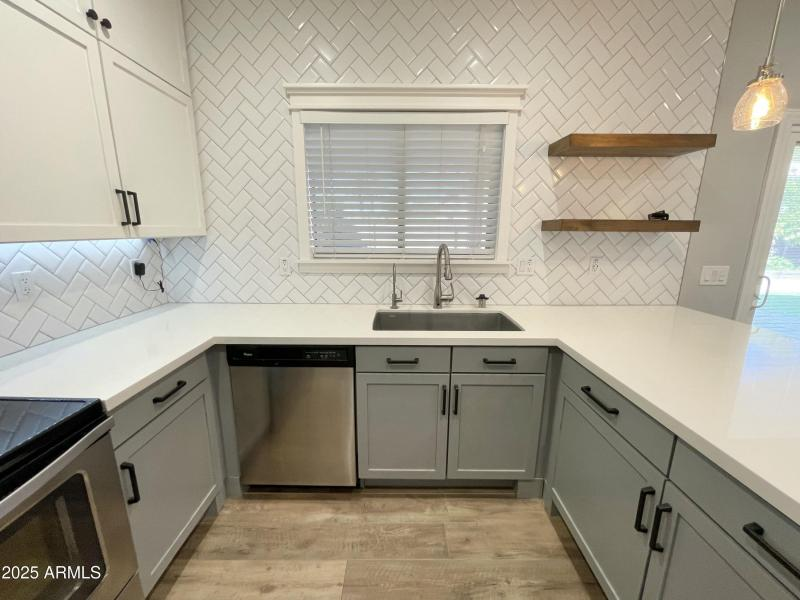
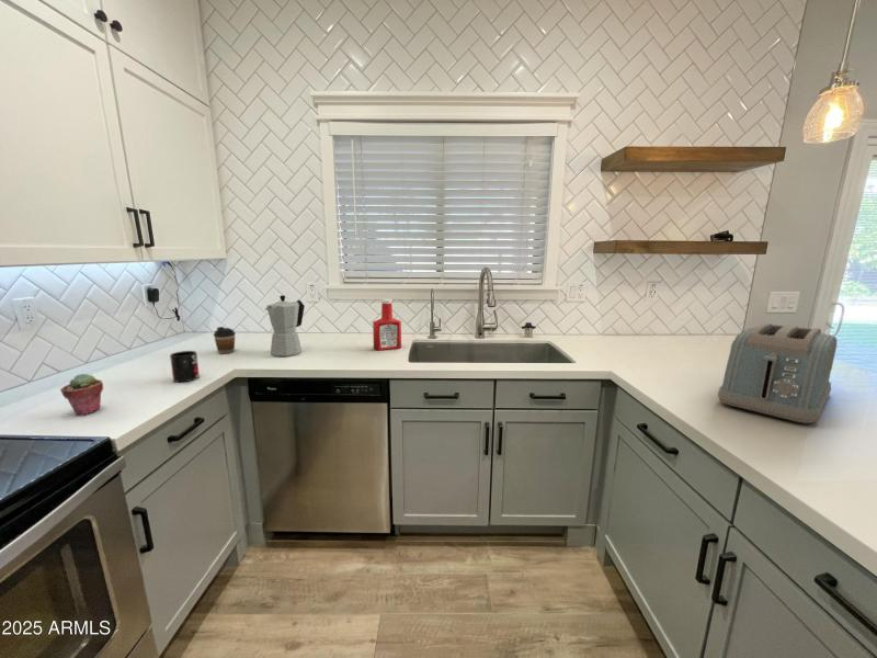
+ coffee cup (225, 339)
+ toaster (779, 364)
+ moka pot (286, 324)
+ soap bottle (387, 324)
+ potted succulent (83, 392)
+ mug (185, 366)
